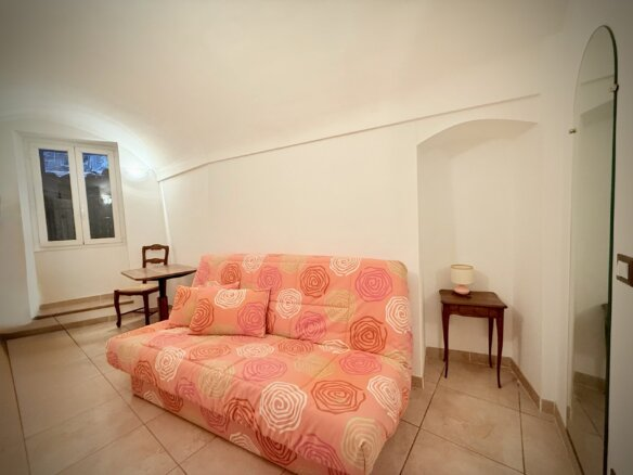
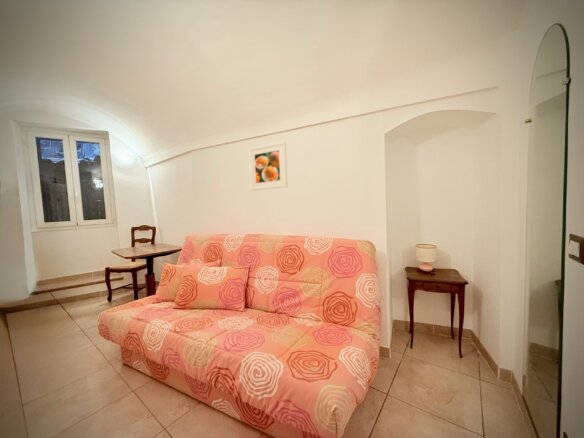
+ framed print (267, 167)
